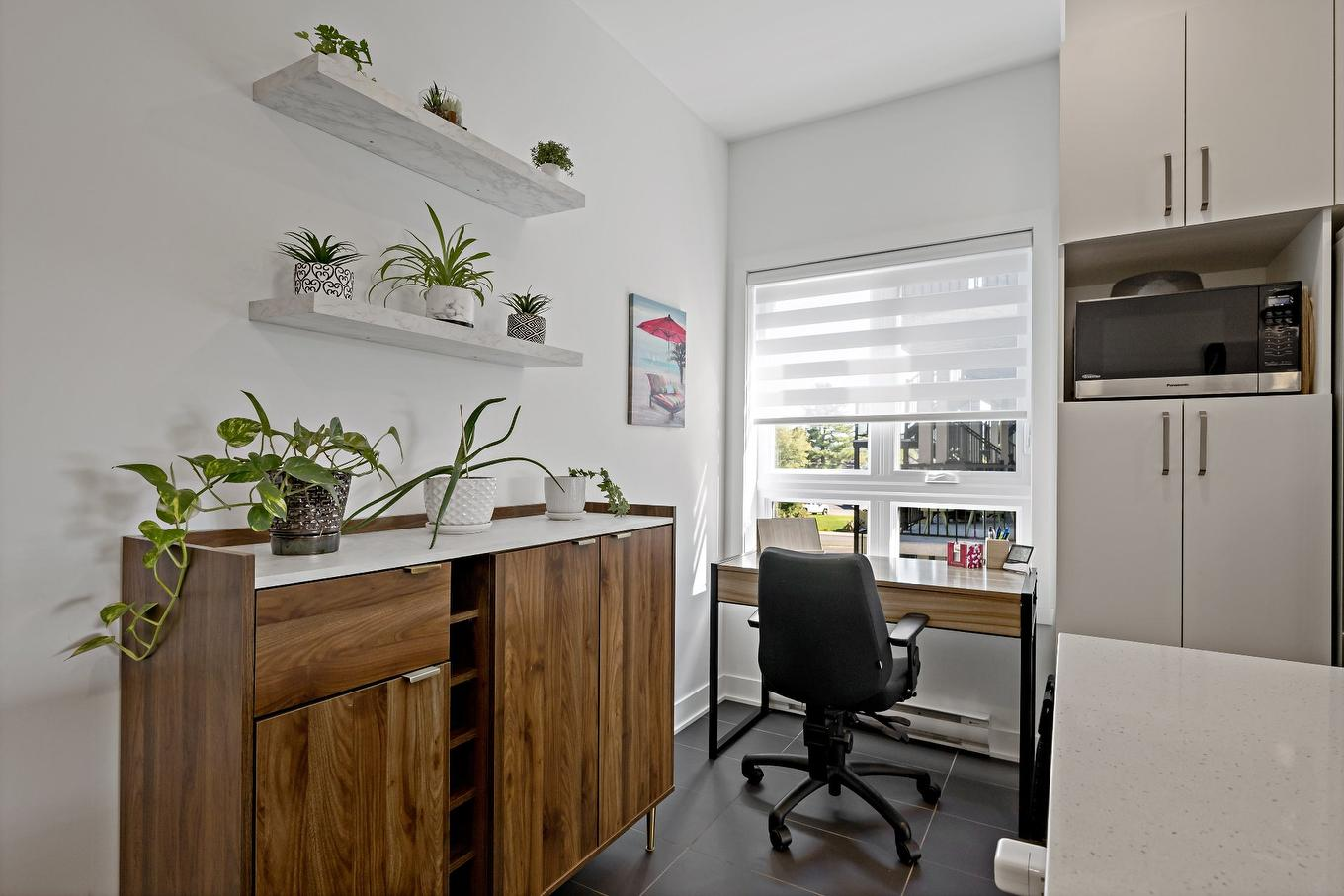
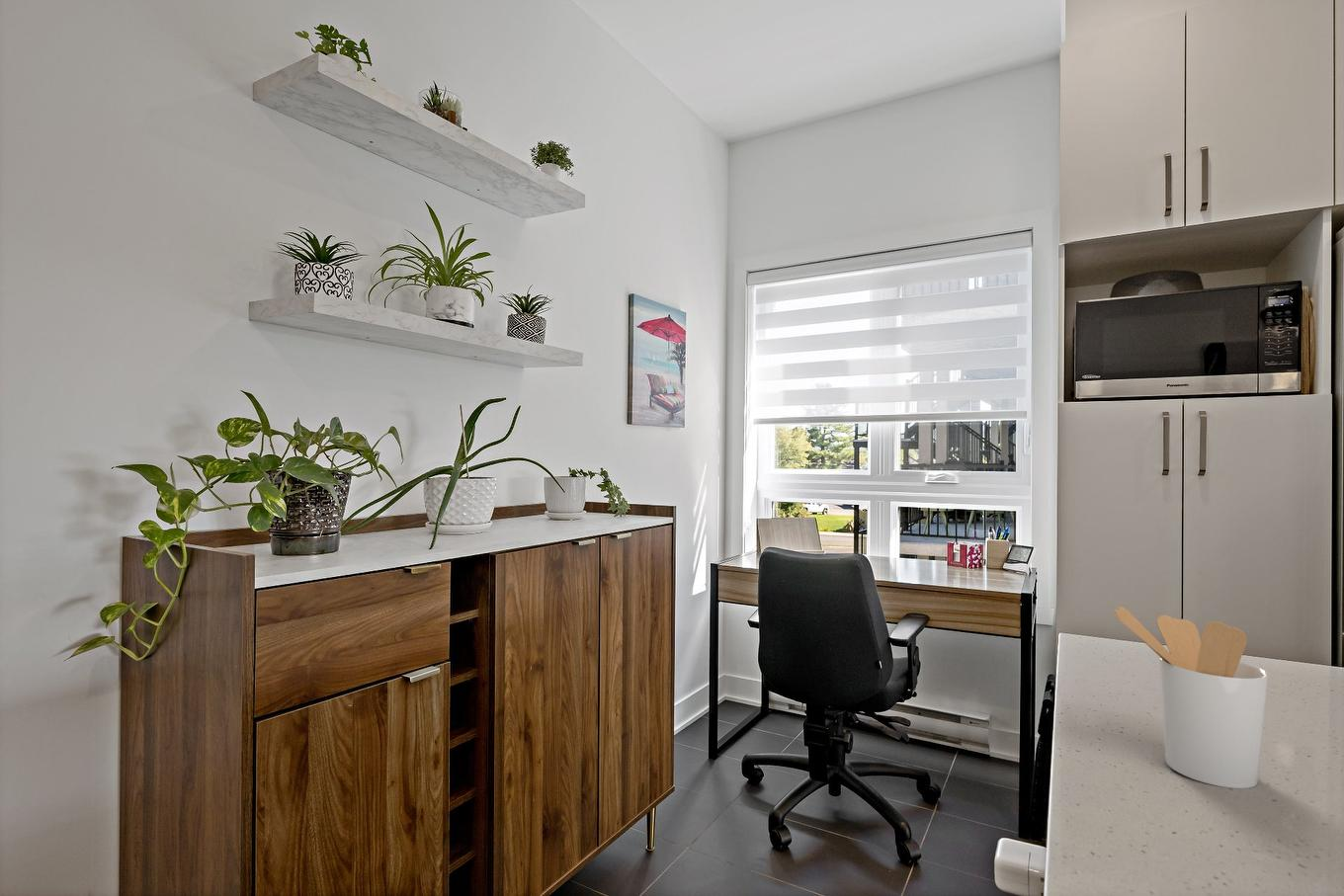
+ utensil holder (1183, 688)
